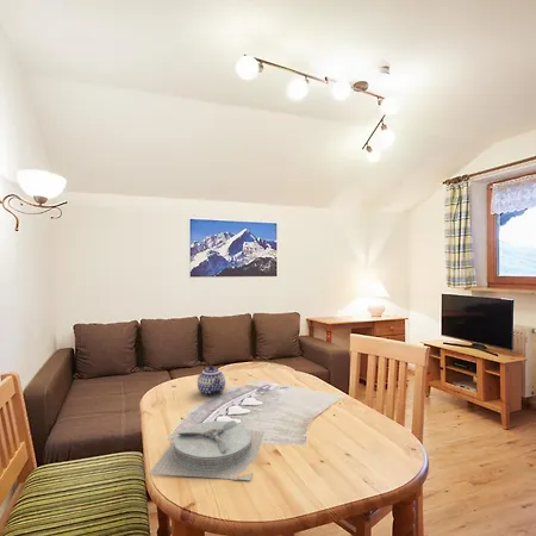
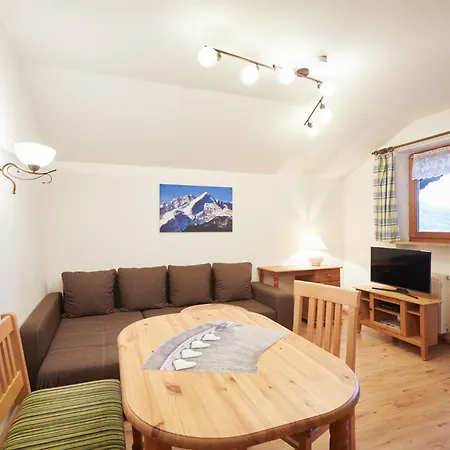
- plate (212, 441)
- teapot (211, 379)
